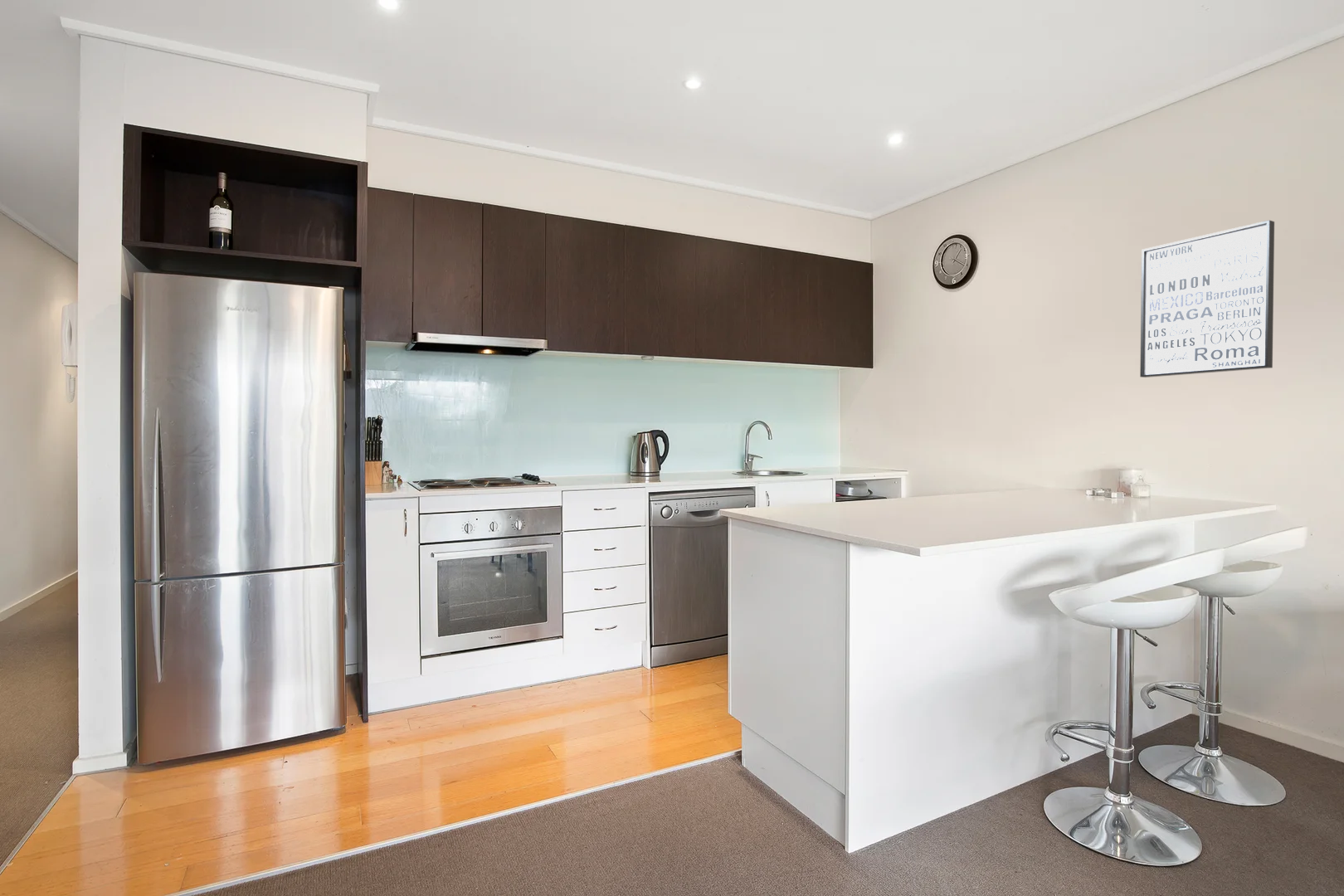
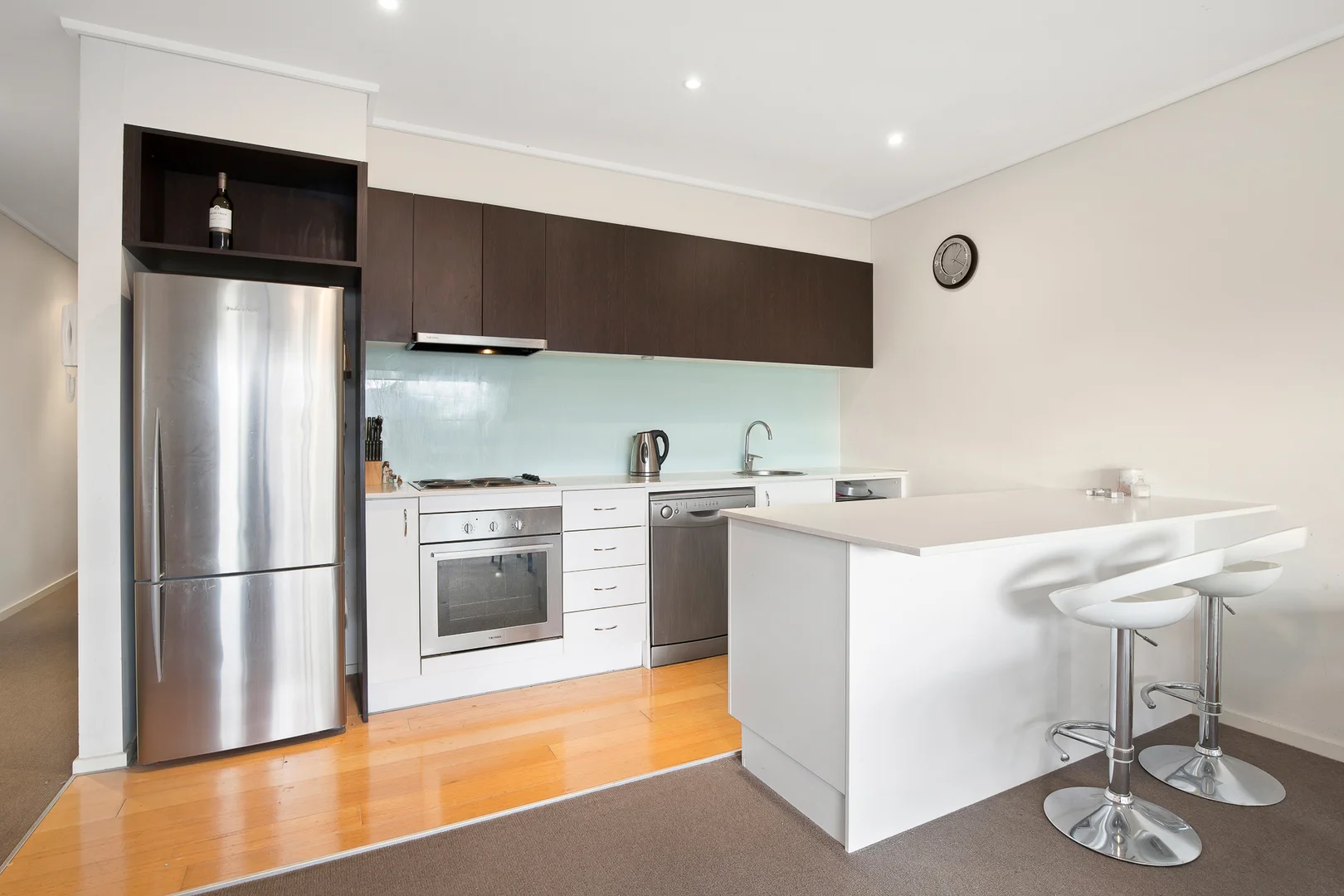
- wall art (1202, 304)
